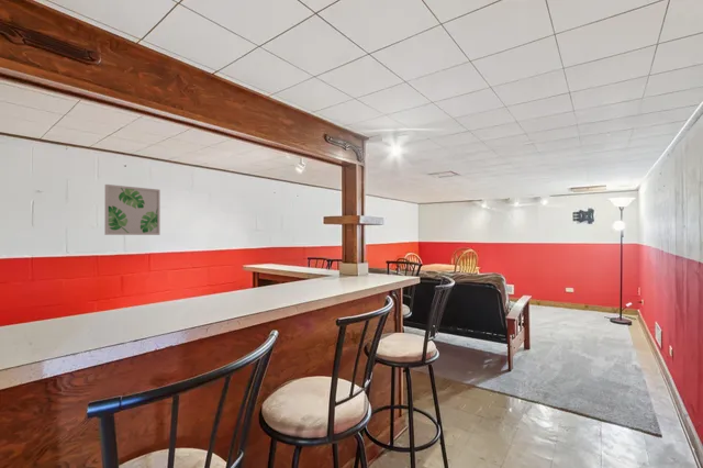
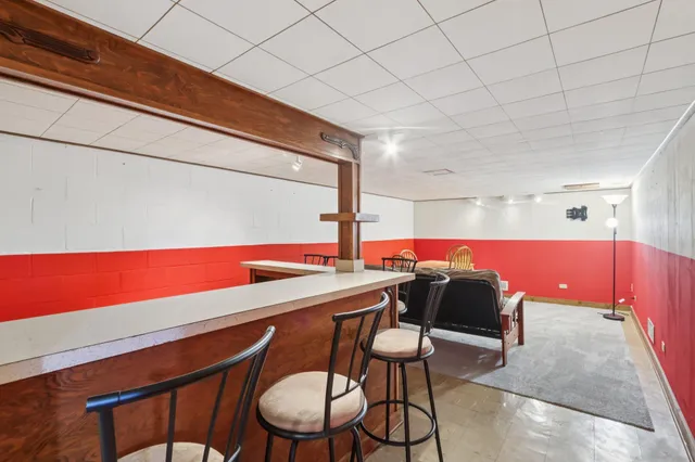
- wall art (133, 211)
